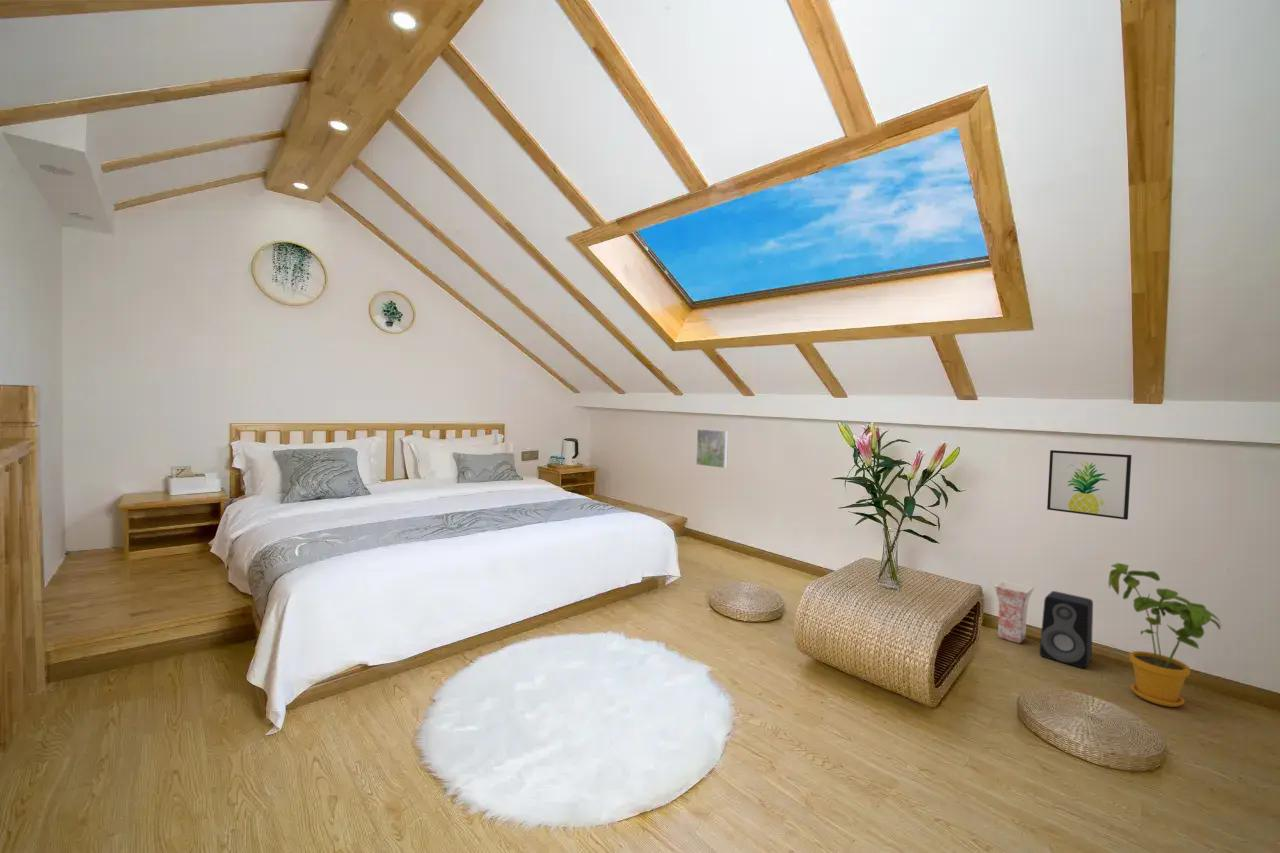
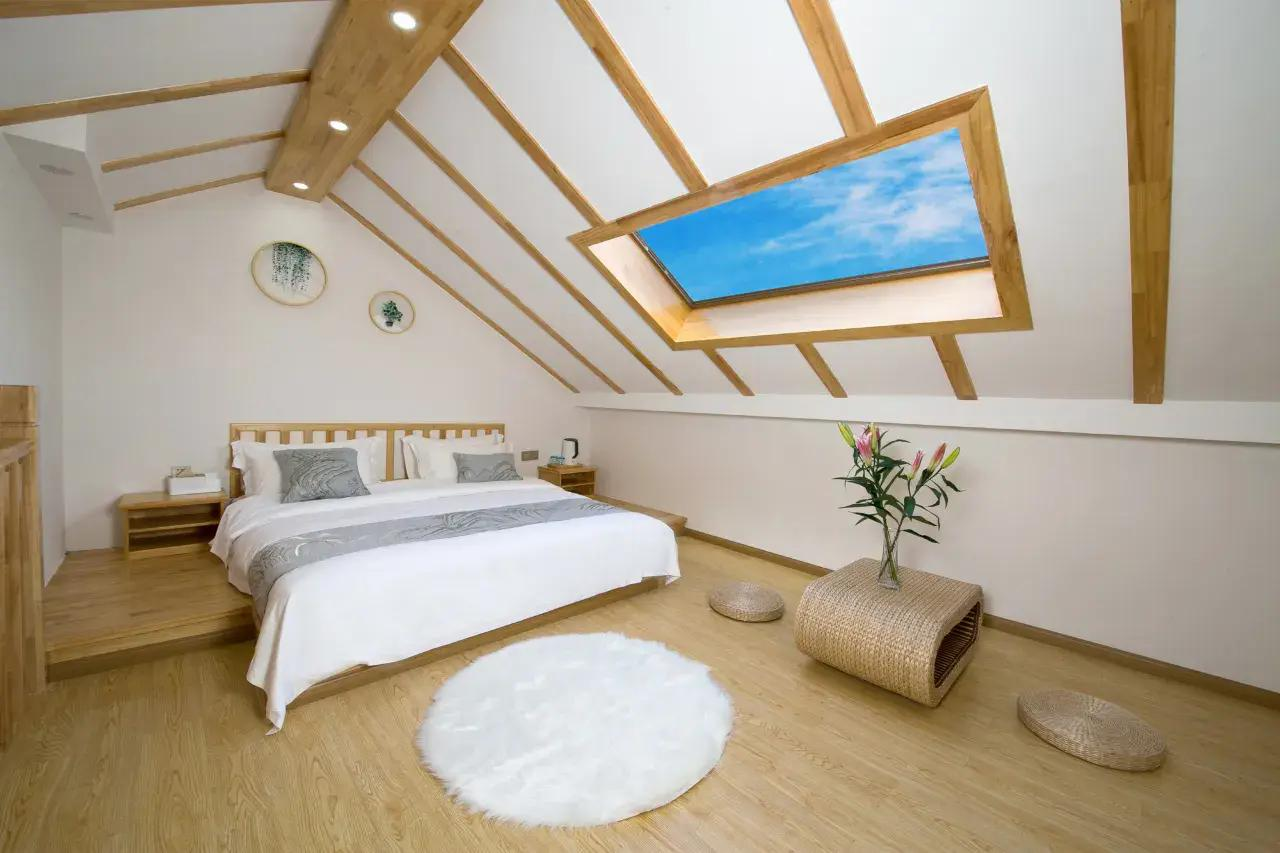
- speaker (1066, 628)
- wall art (1087, 483)
- vase (1012, 612)
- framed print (711, 448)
- house plant (1157, 628)
